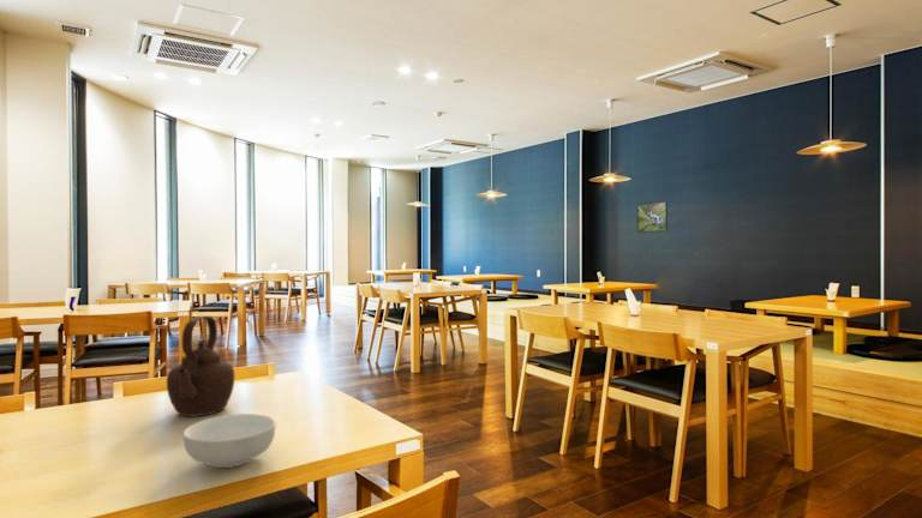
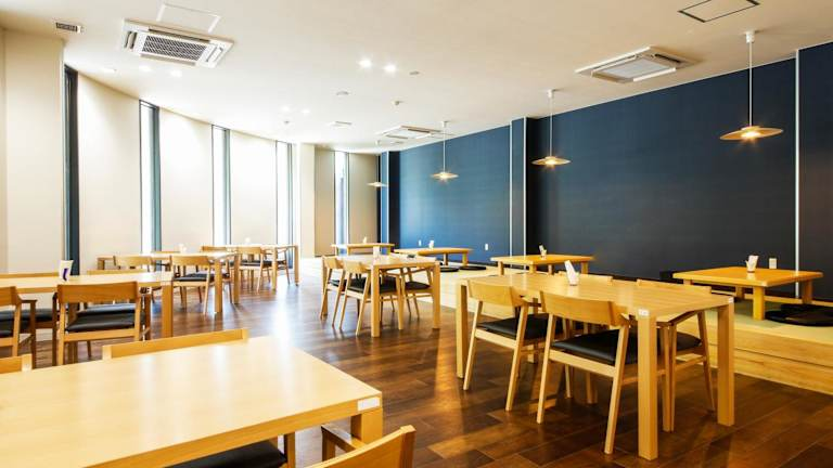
- cereal bowl (230, 442)
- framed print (651, 217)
- teapot (198, 365)
